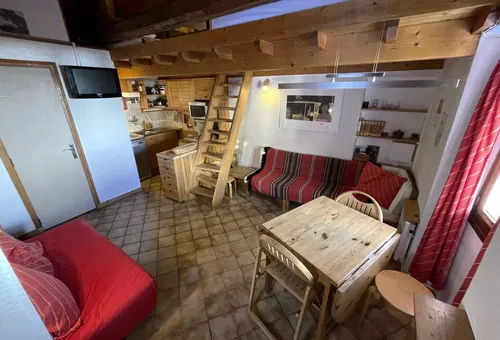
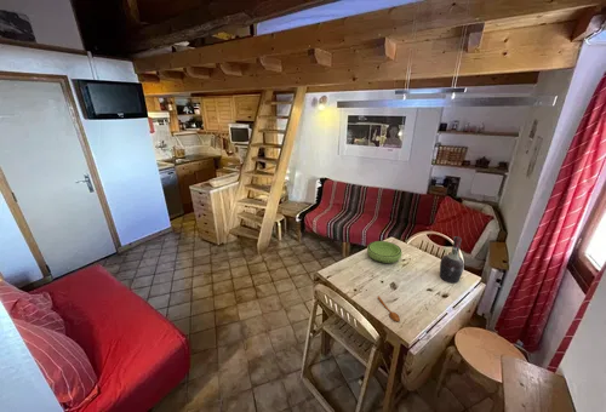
+ cognac bottle (453, 258)
+ spoon (387, 308)
+ bowl (383, 252)
